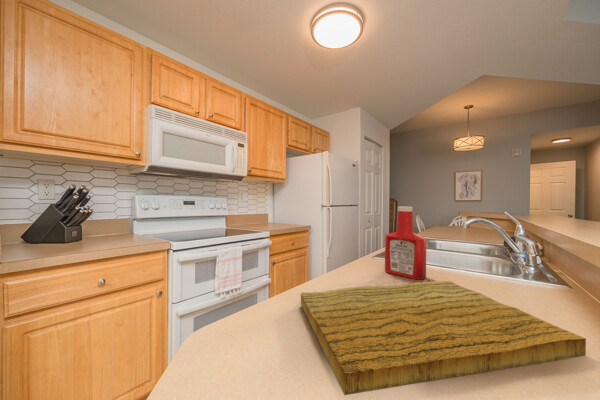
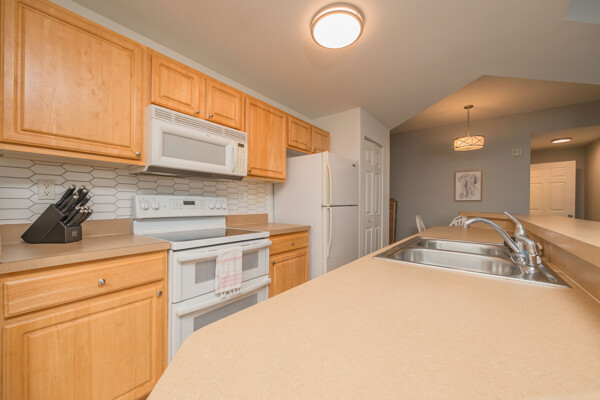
- cutting board (416, 315)
- soap bottle (404, 240)
